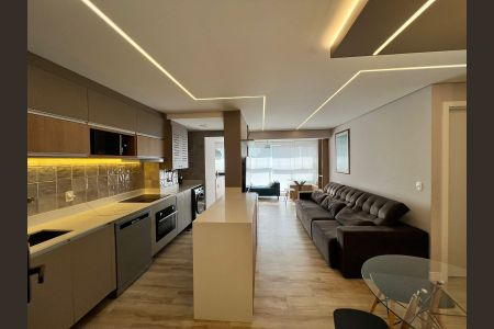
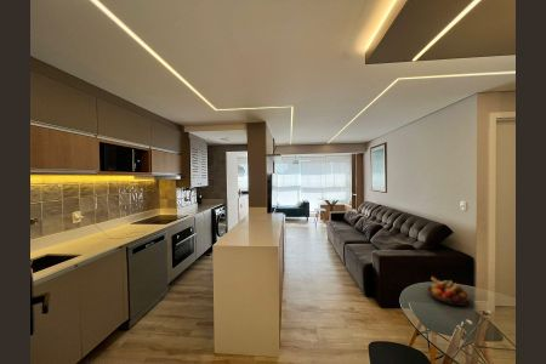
+ fruit bowl (447, 290)
